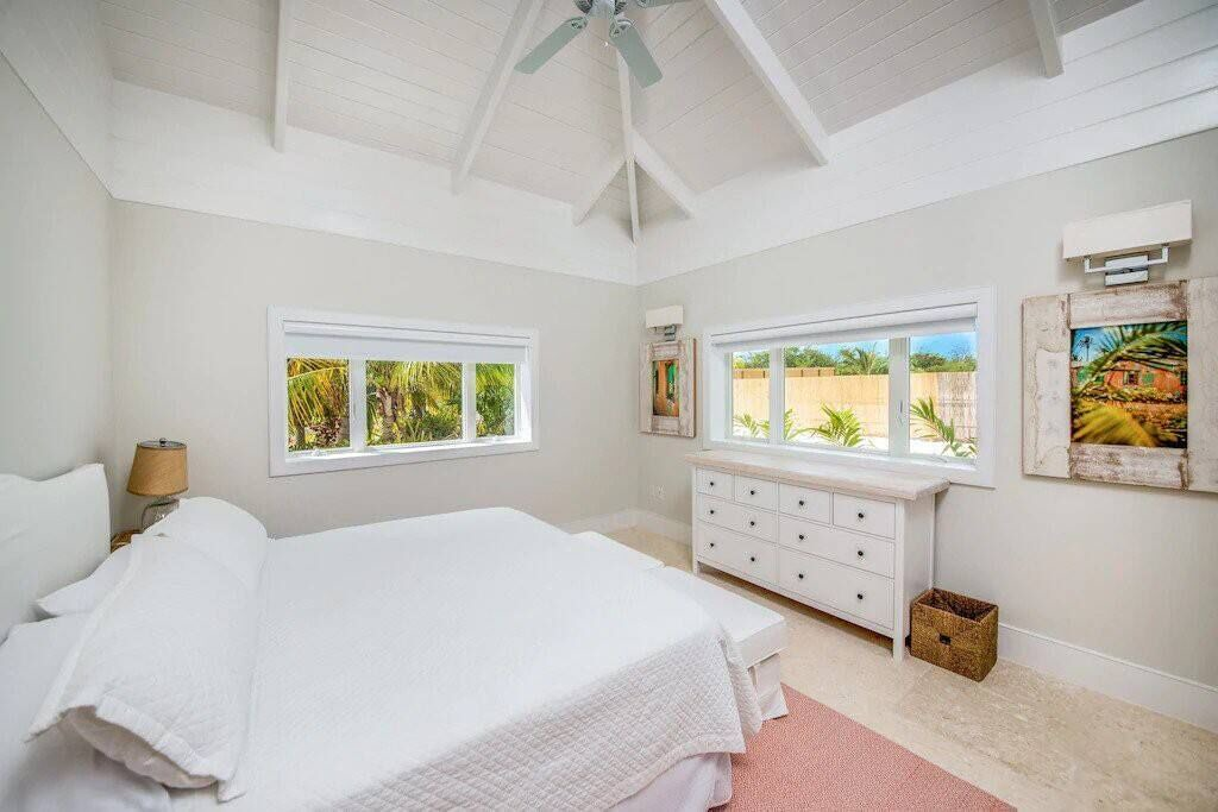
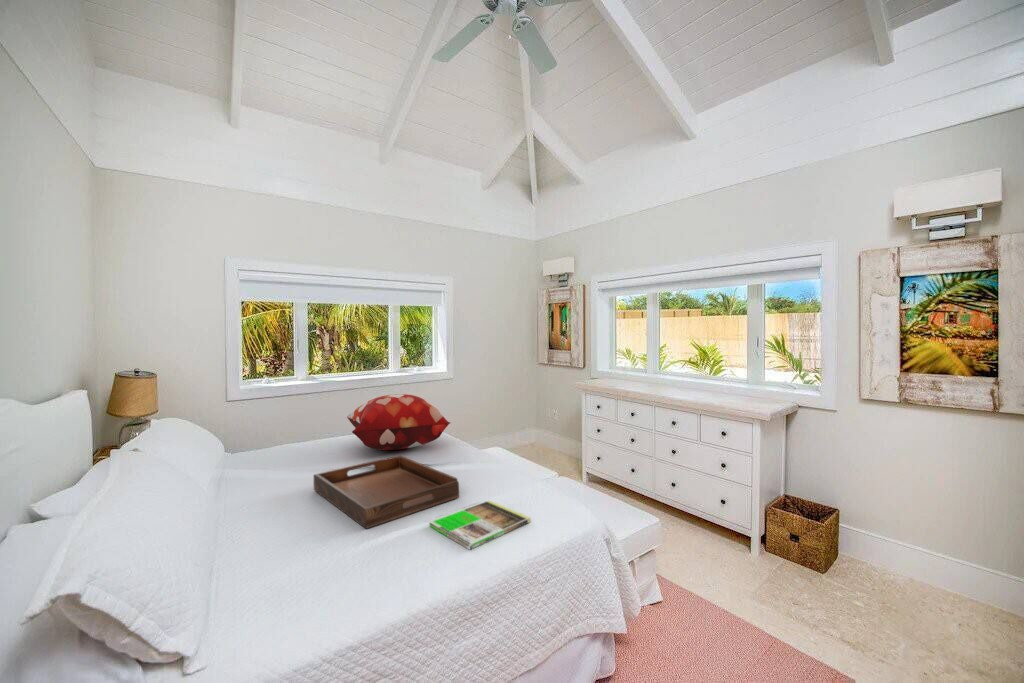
+ magazine (480, 521)
+ decorative pillow (397, 420)
+ serving tray (386, 485)
